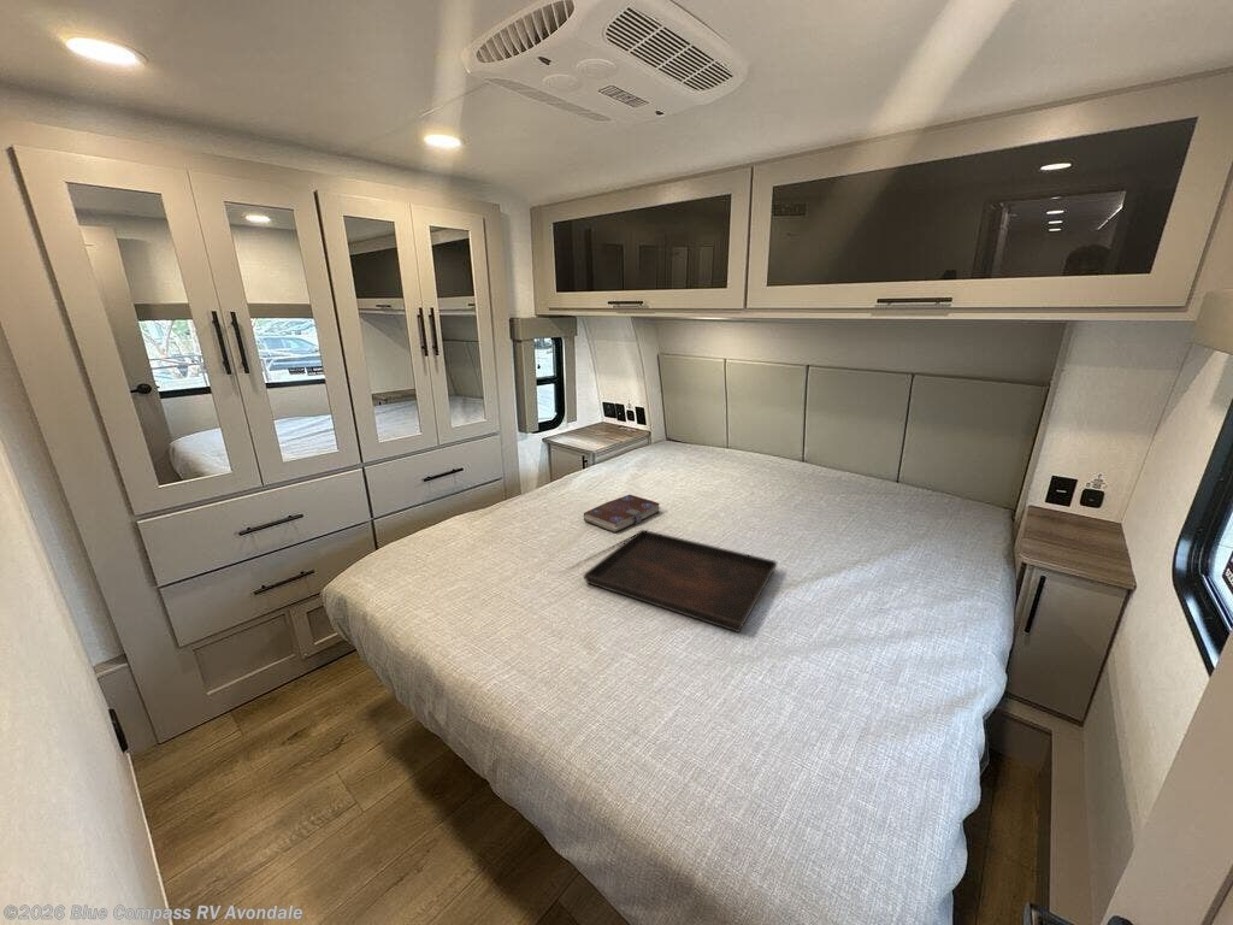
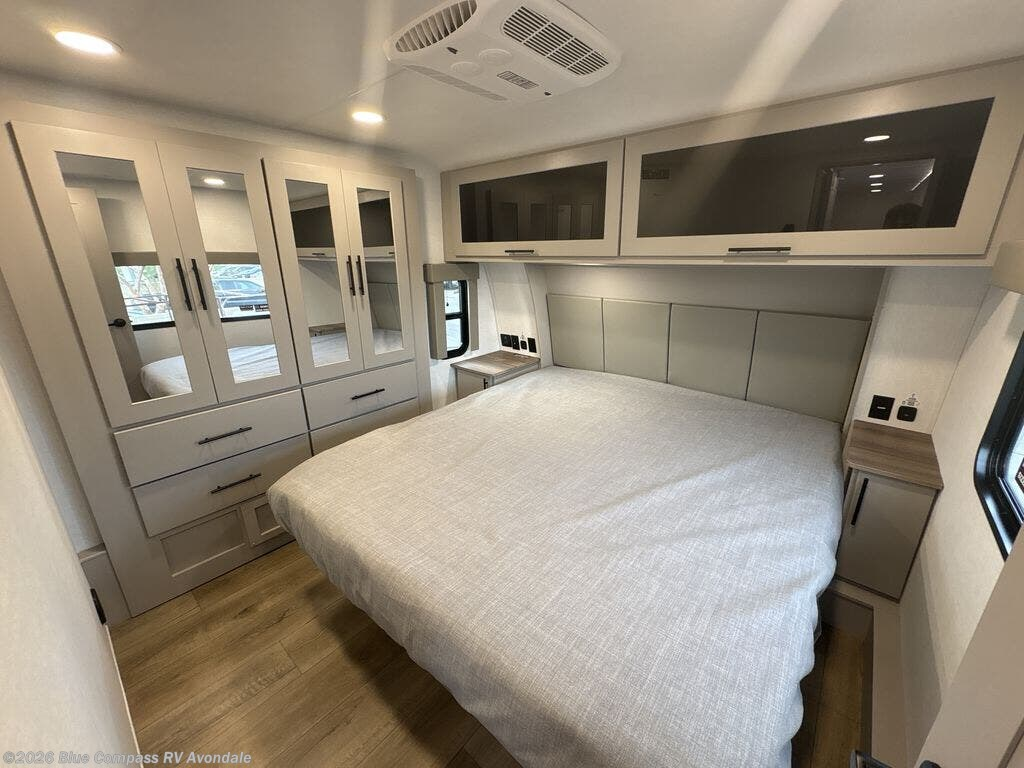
- book (623, 511)
- serving tray (682, 572)
